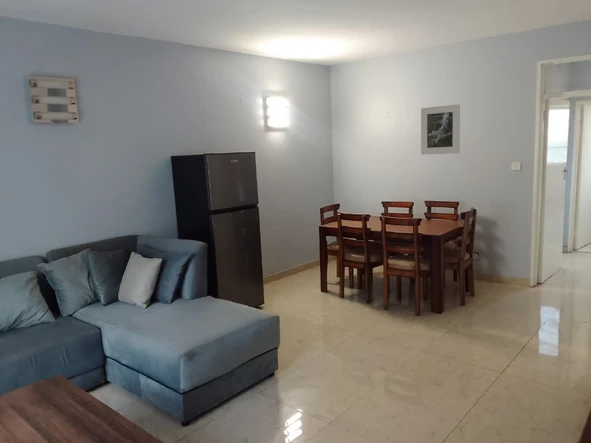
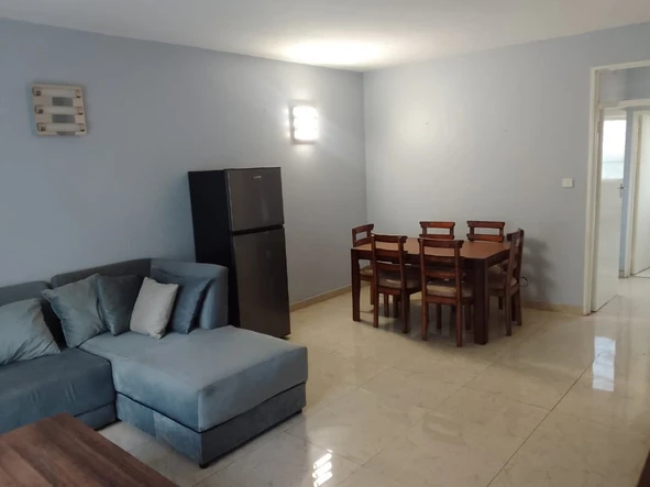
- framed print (439, 130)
